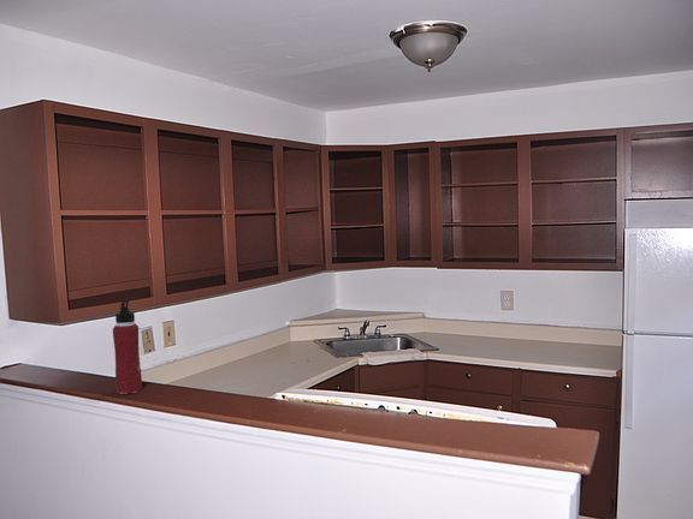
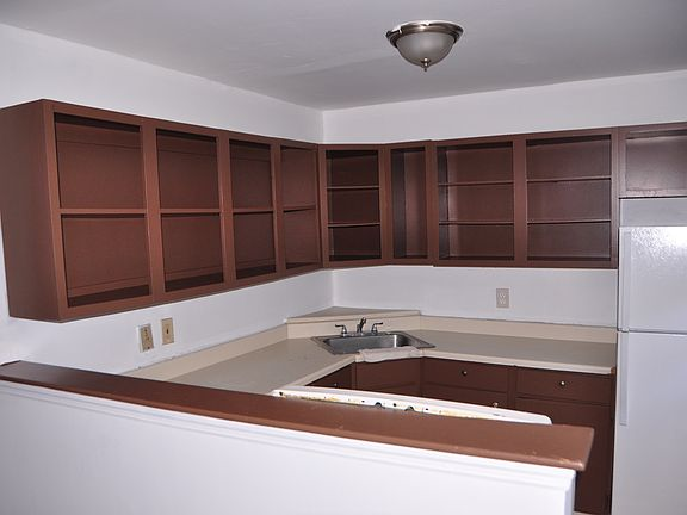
- water bottle (126, 345)
